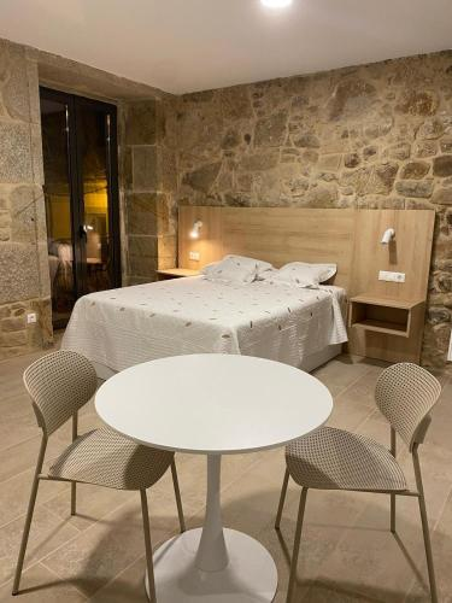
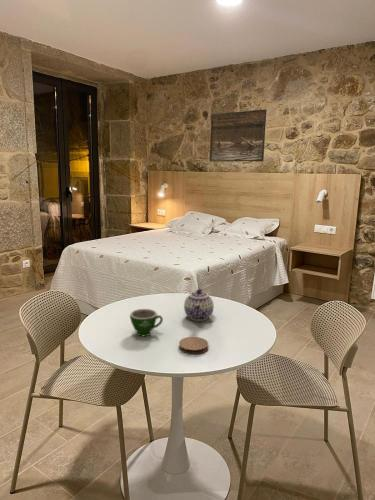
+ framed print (236, 137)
+ coaster (193, 344)
+ teacup (146, 323)
+ teapot (198, 303)
